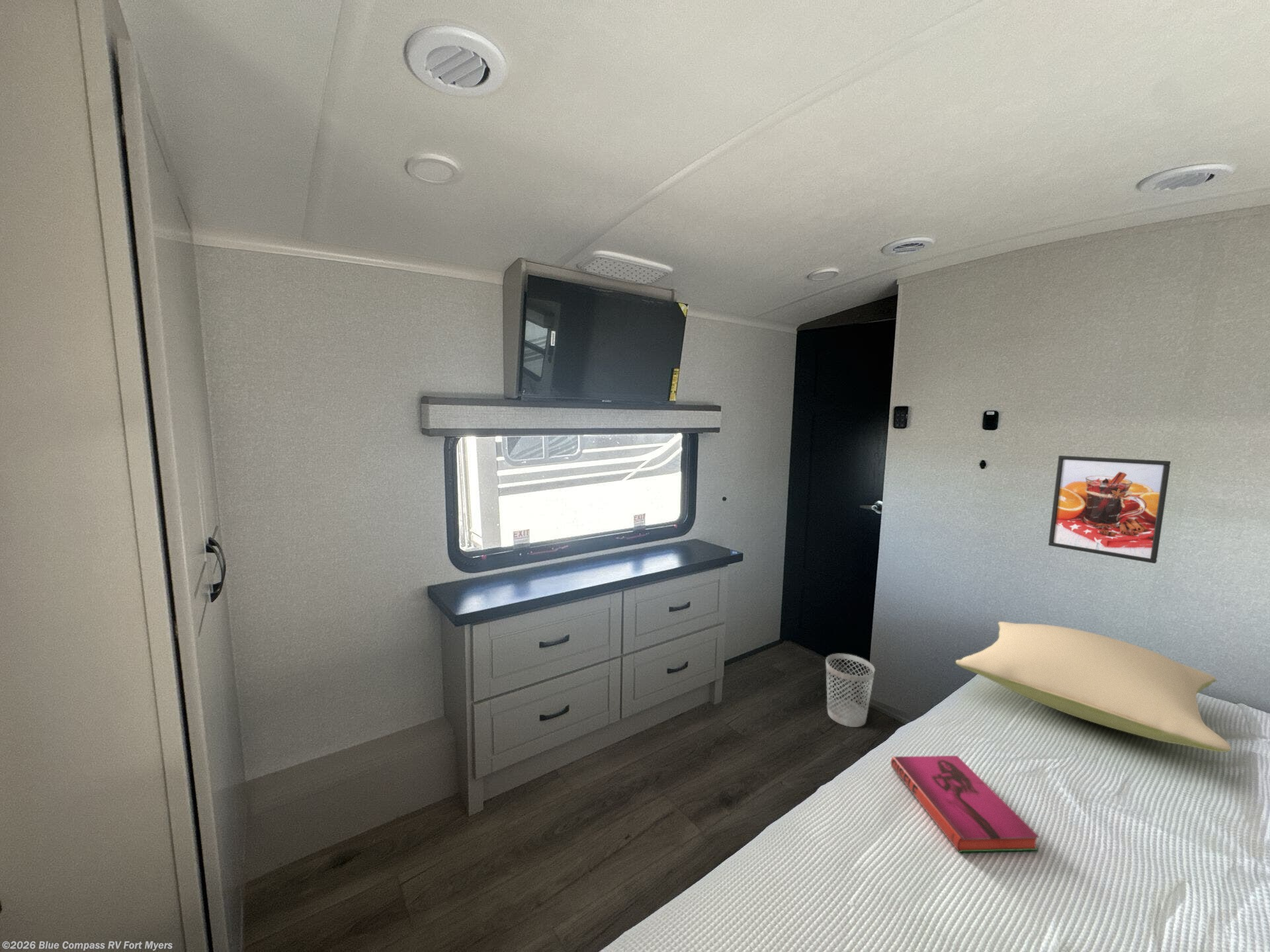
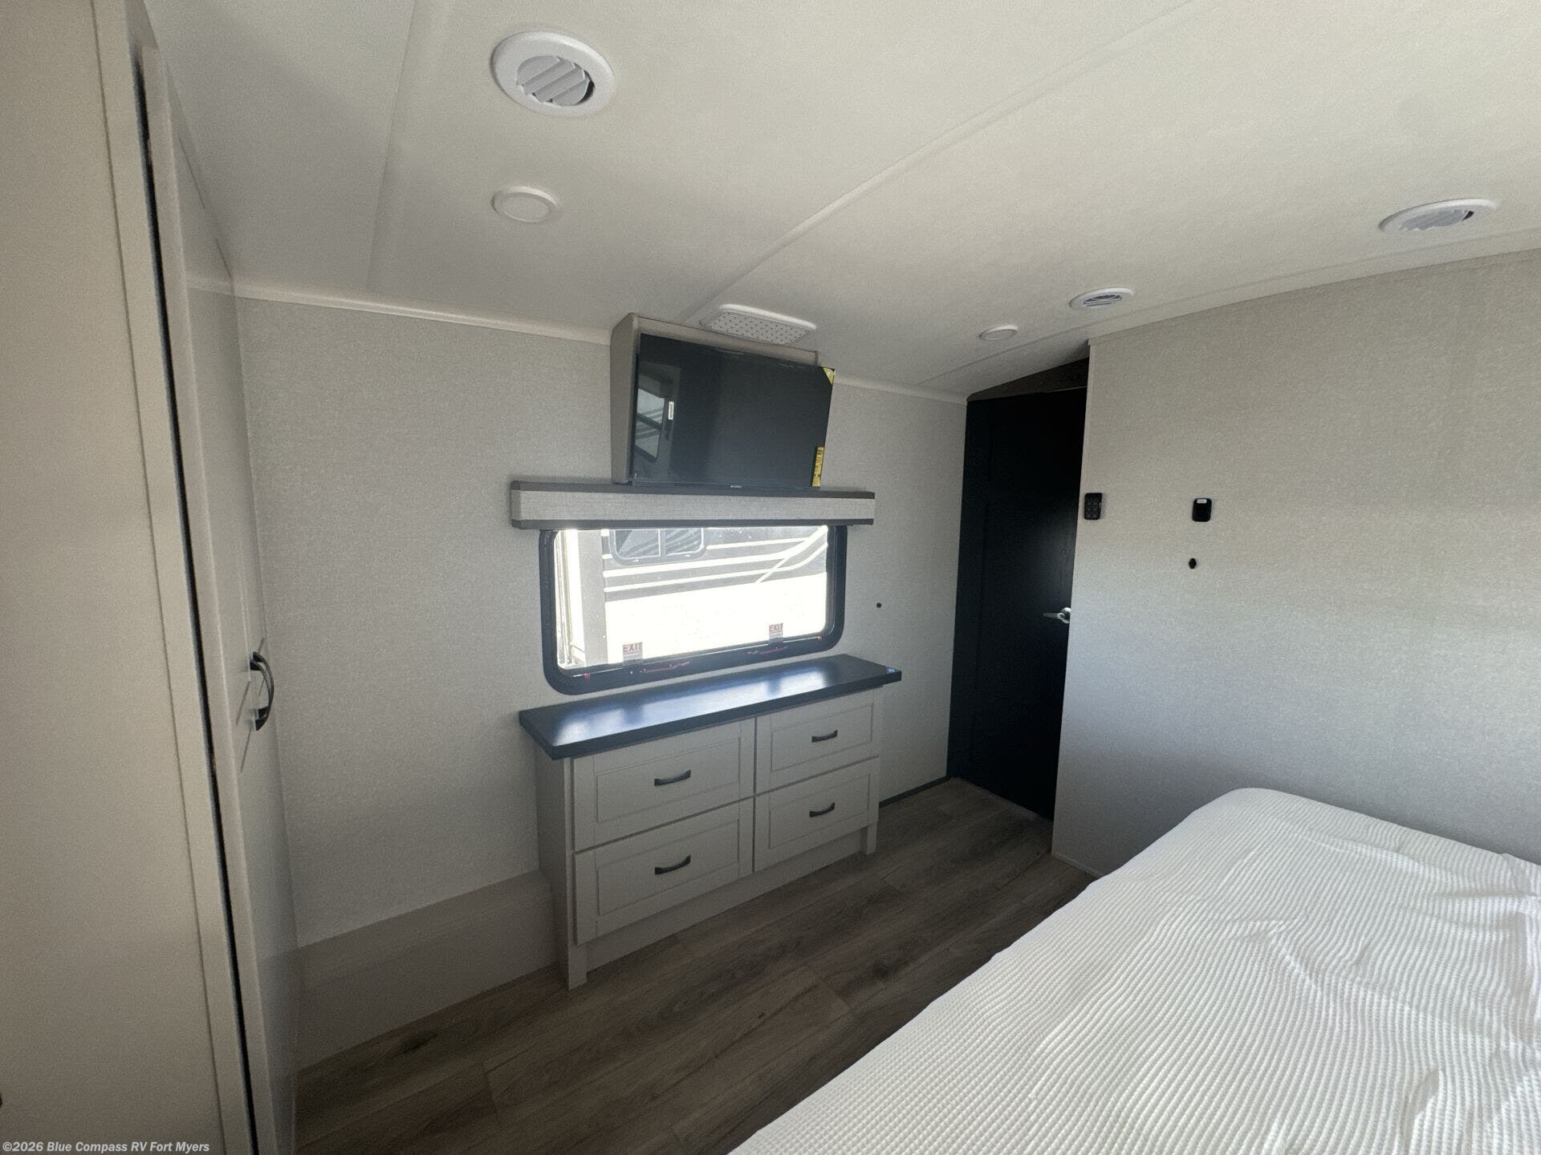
- wastebasket (848, 690)
- pillow (1081, 670)
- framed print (1105, 506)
- hardback book (956, 798)
